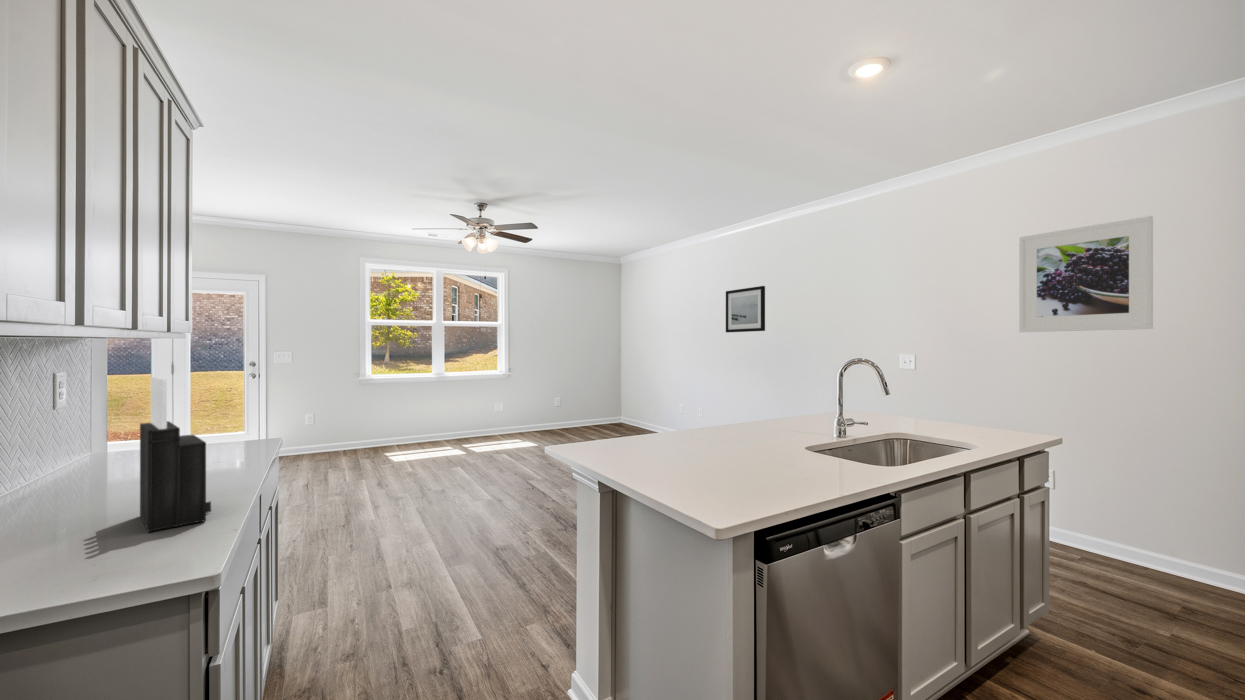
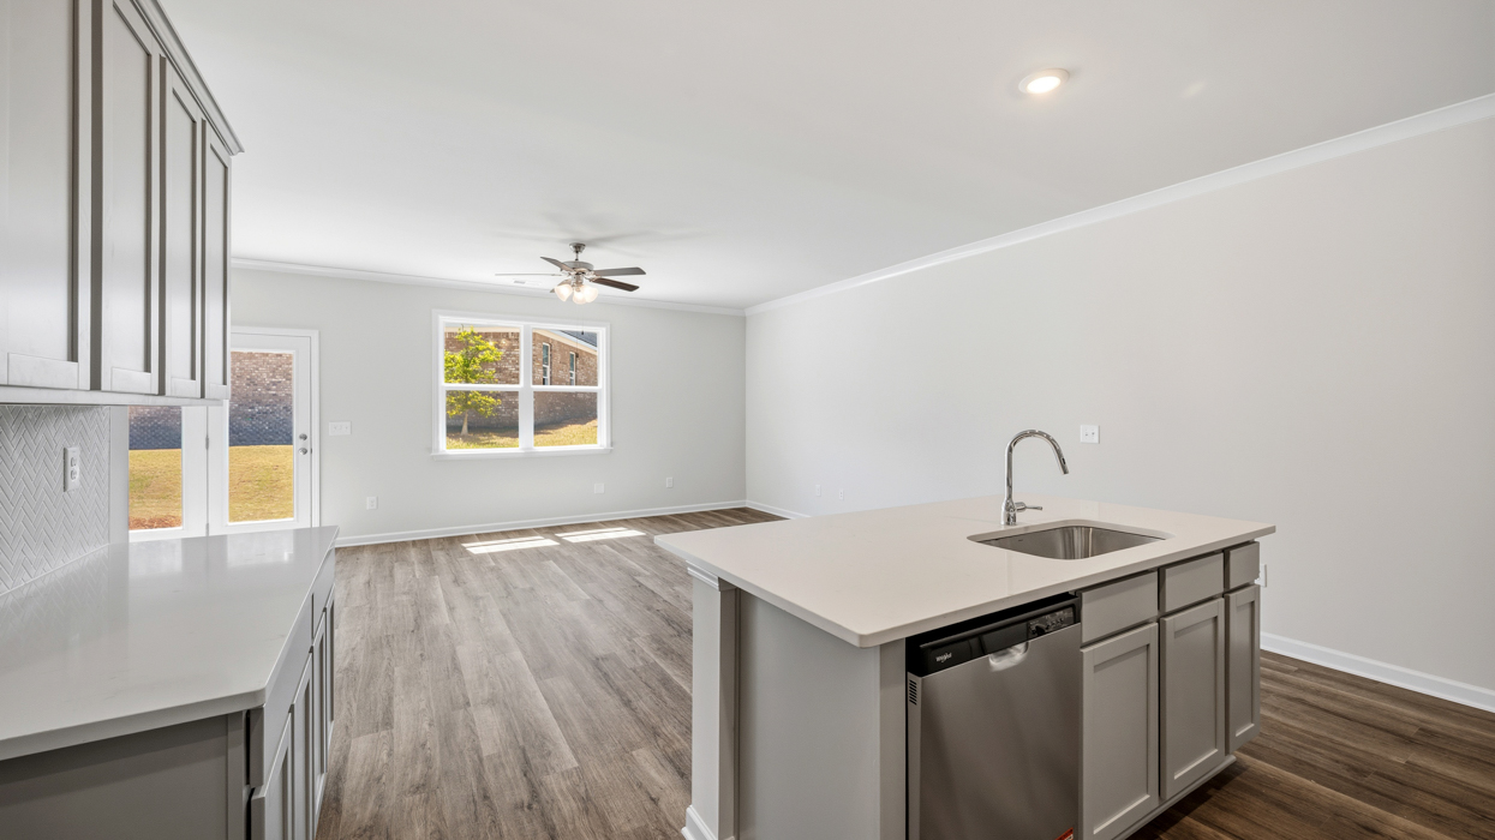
- knife block (178, 447)
- wall art (744, 310)
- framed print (1080, 279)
